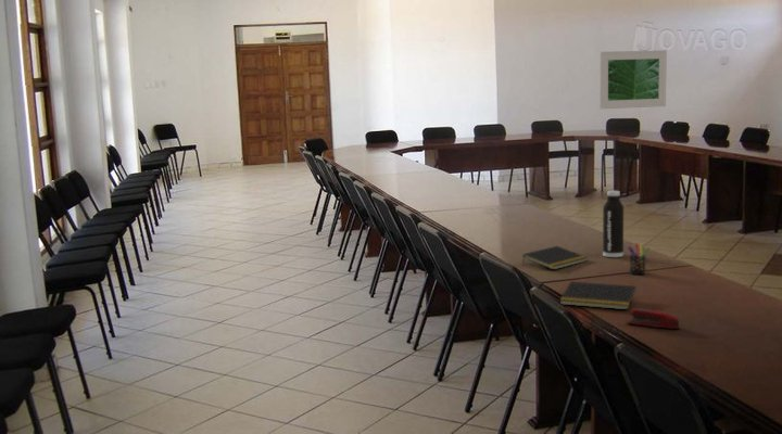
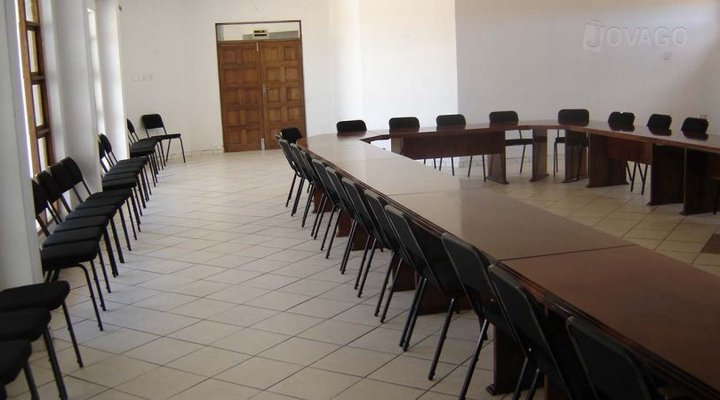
- water bottle (613, 224)
- notepad (555, 257)
- pen holder (639, 257)
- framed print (633, 79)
- notepad (597, 294)
- stapler (653, 317)
